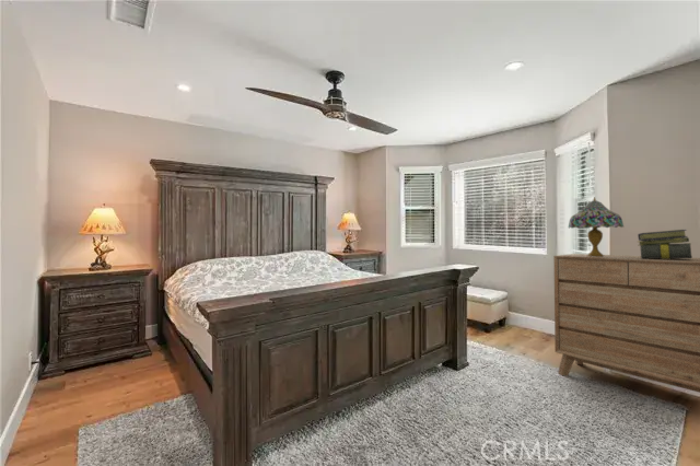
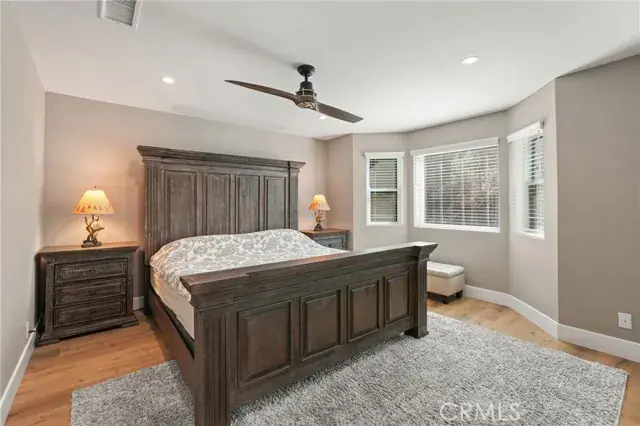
- dresser (635, 322)
- stack of books (663, 244)
- table lamp (594, 225)
